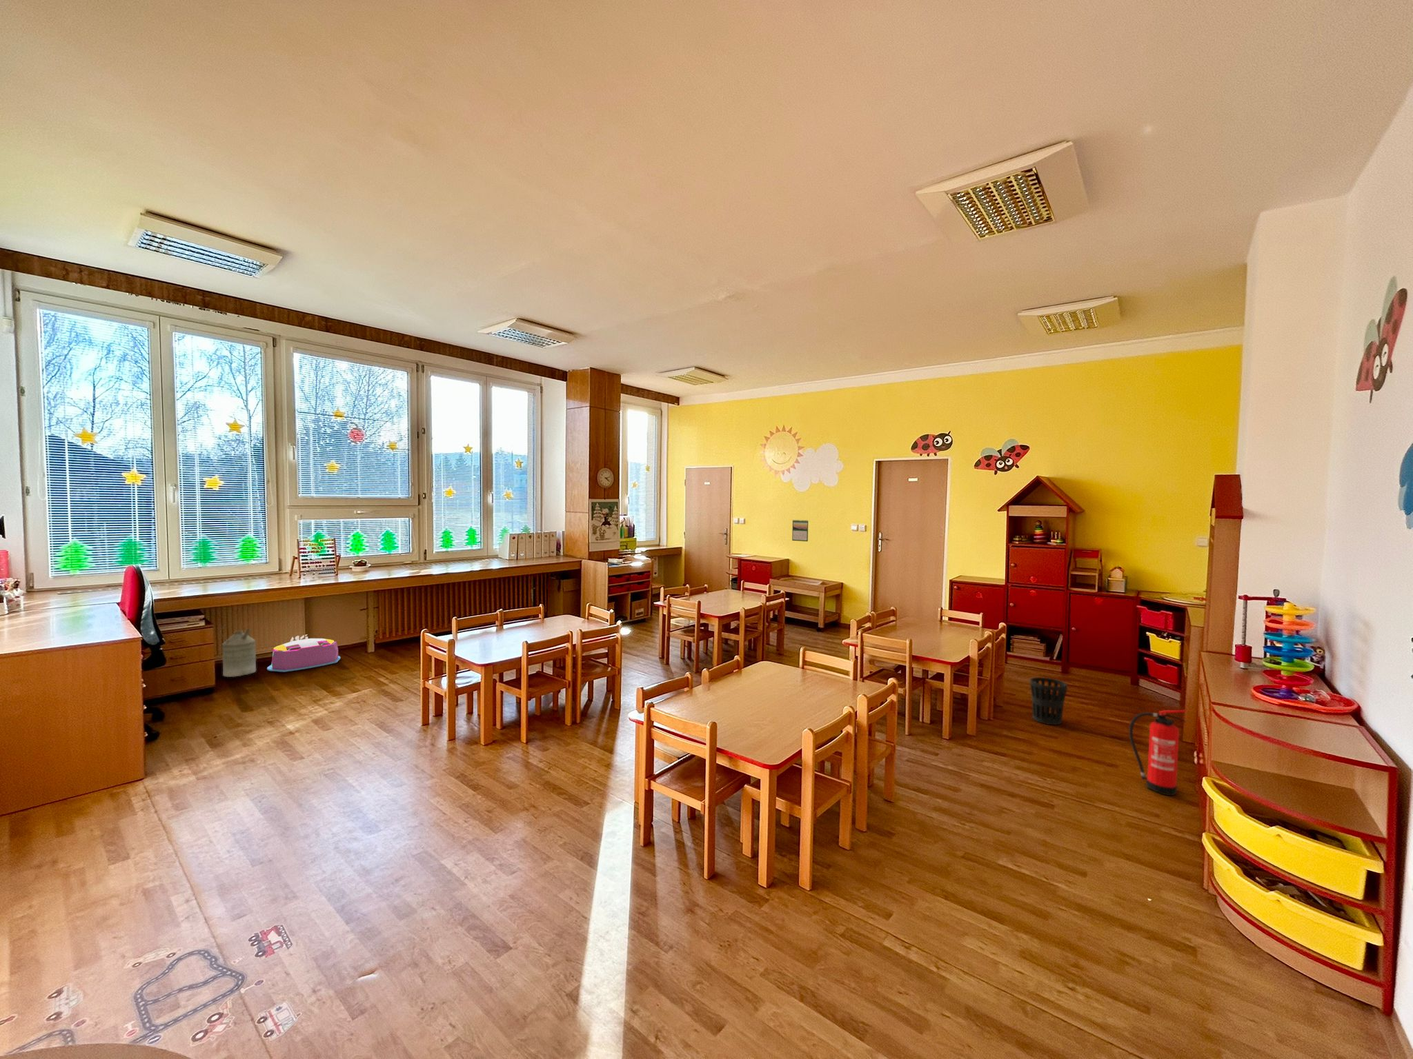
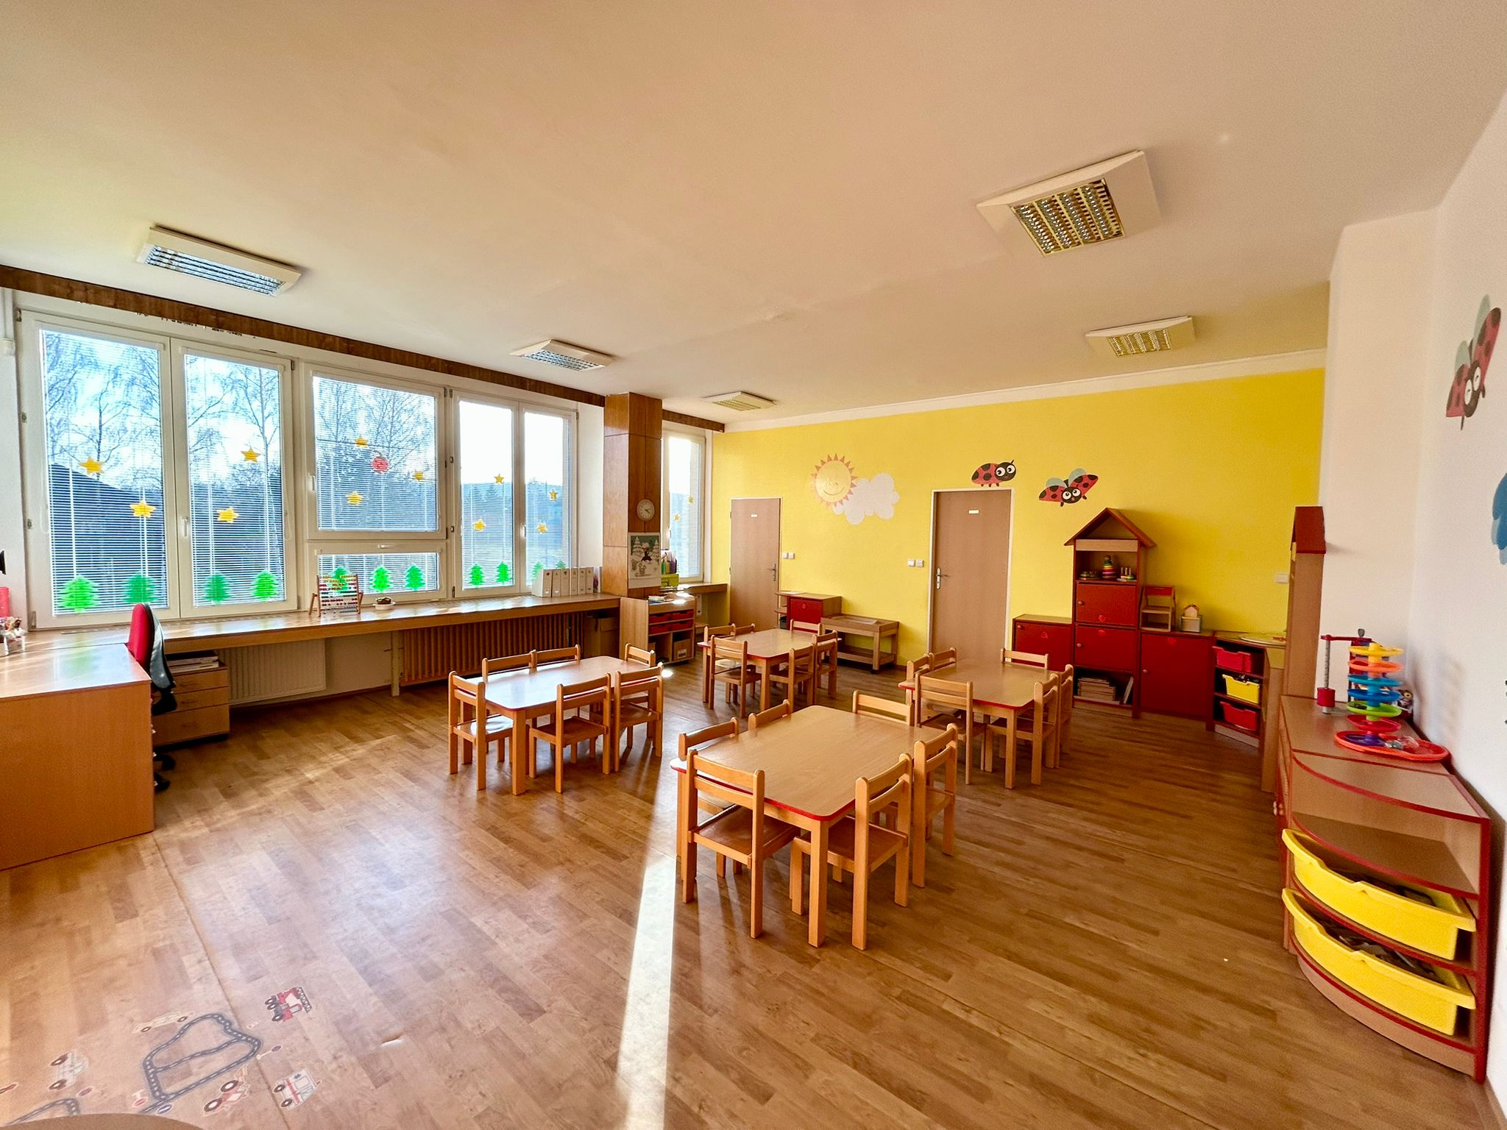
- fire extinguisher (1156, 746)
- storage bin (304, 651)
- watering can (238, 649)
- calendar (800, 531)
- wastebasket (1047, 701)
